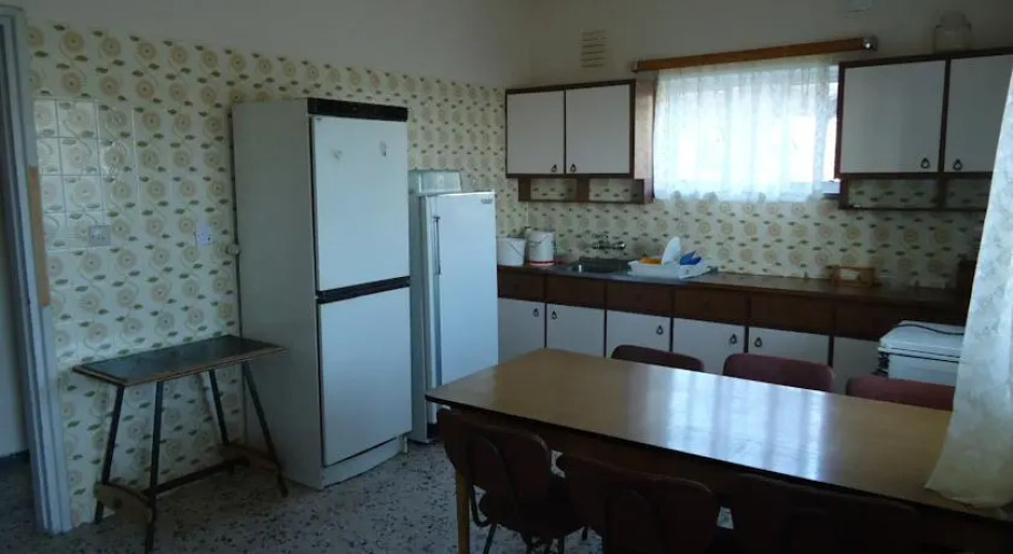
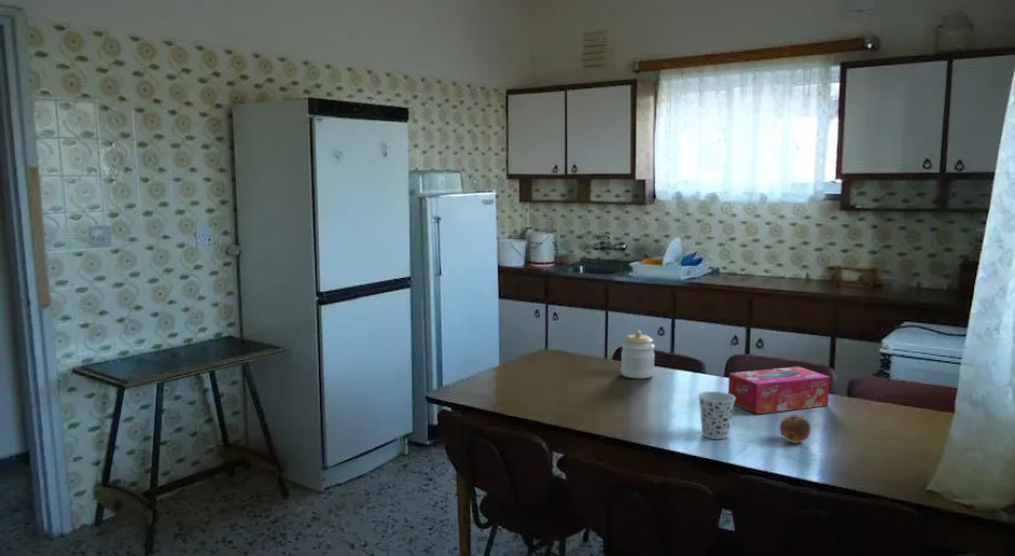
+ fruit (795, 428)
+ jar (637, 353)
+ tissue box (778, 389)
+ cup (716, 415)
